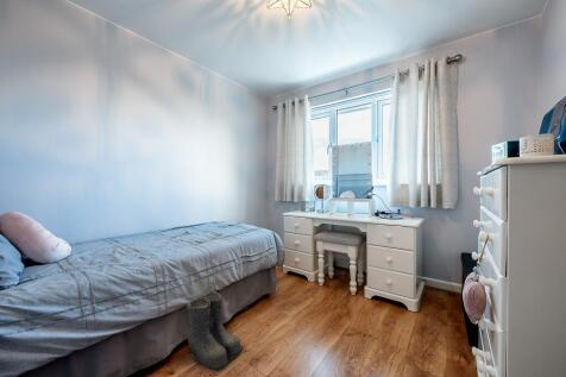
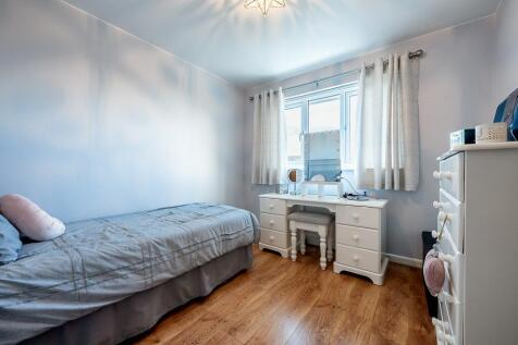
- boots (213, 326)
